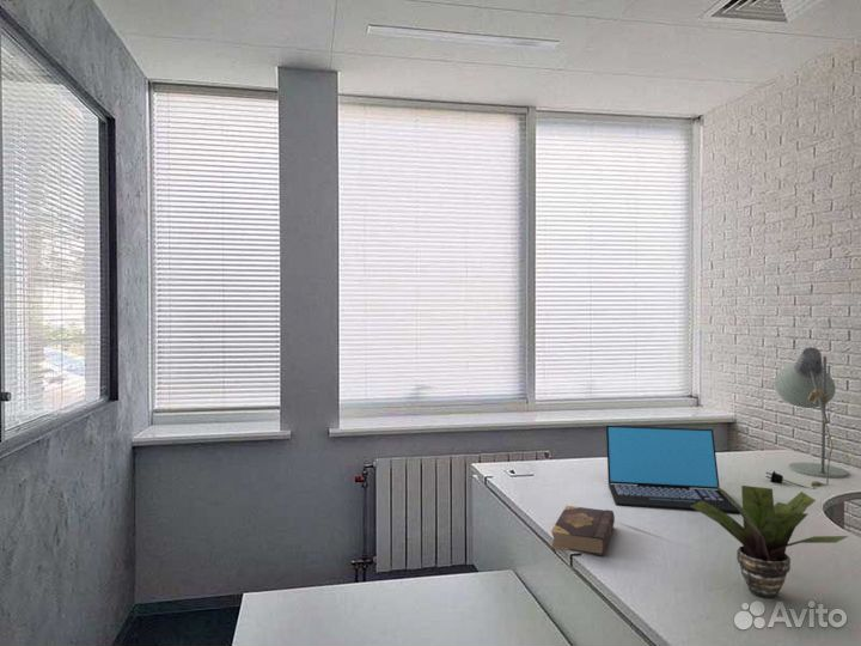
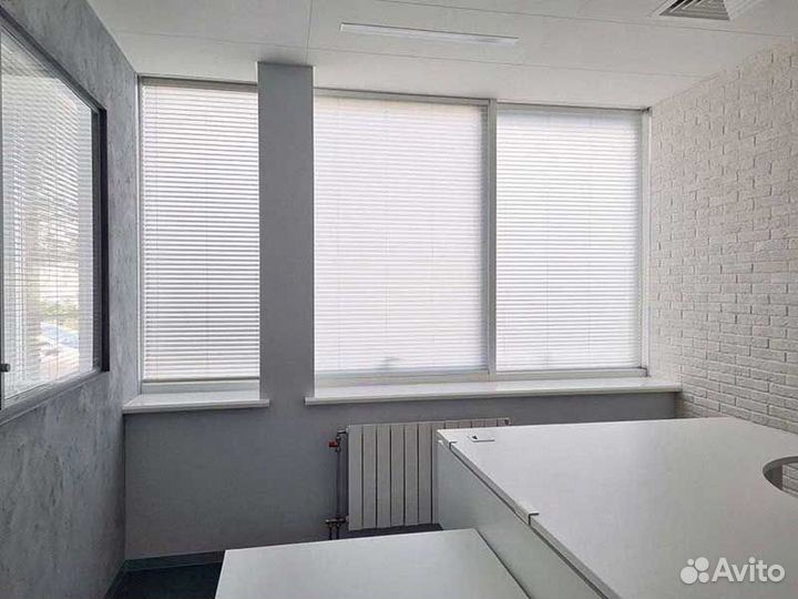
- desk lamp (800, 406)
- book (585, 526)
- potted plant (765, 540)
- laptop (666, 465)
